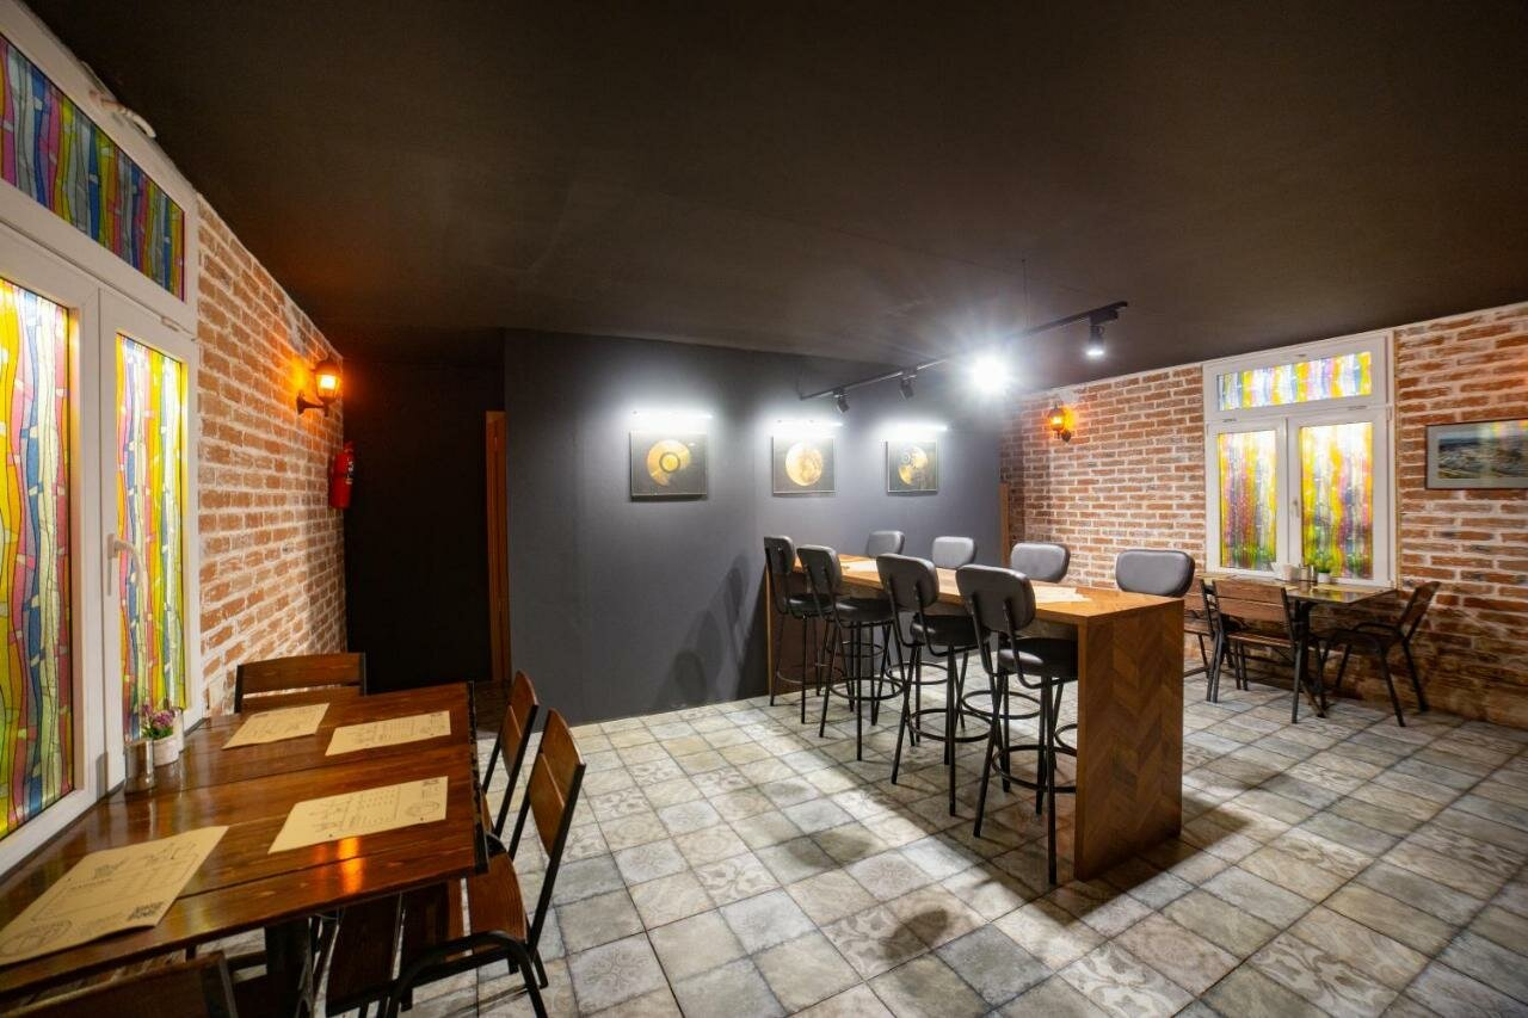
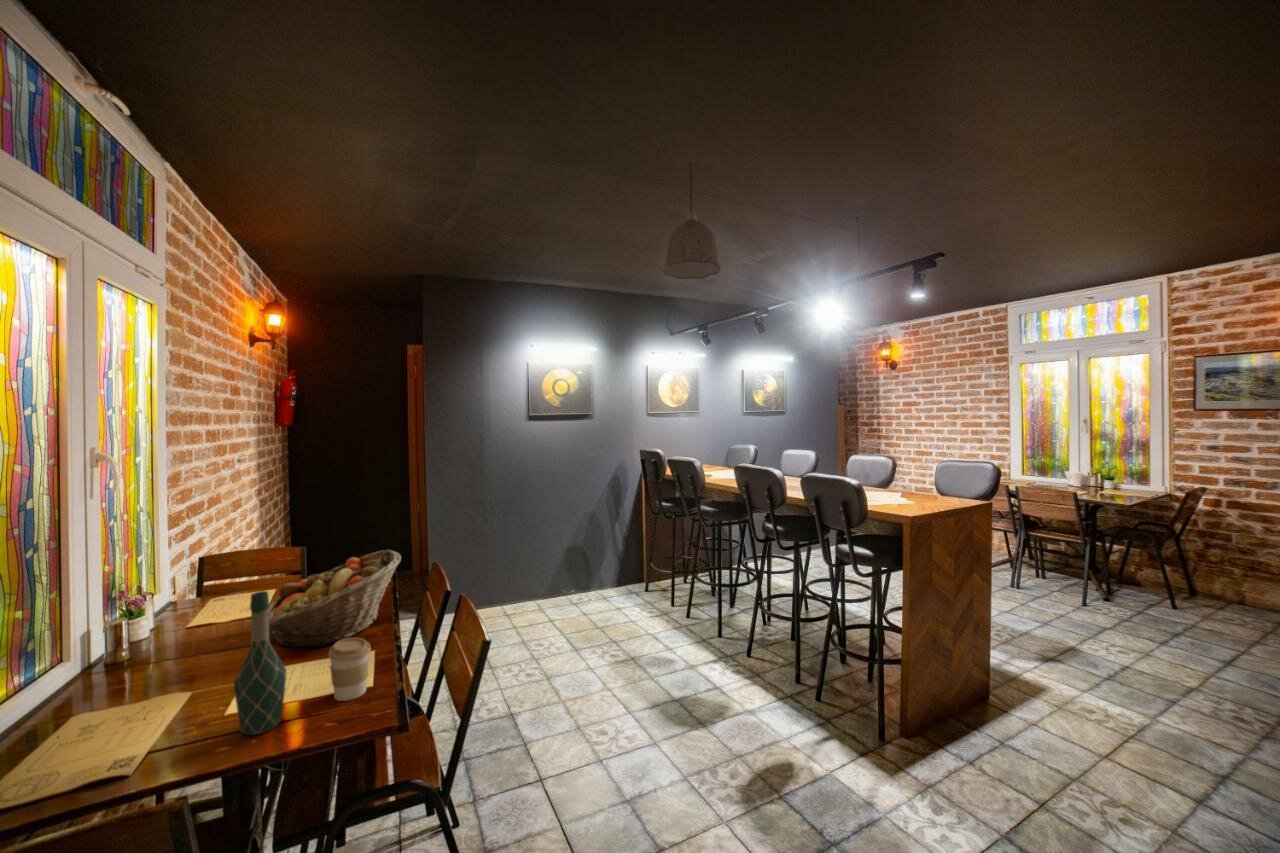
+ coffee cup (350, 668)
+ wine bottle (260, 660)
+ pendant lamp (691, 217)
+ fruit basket (336, 593)
